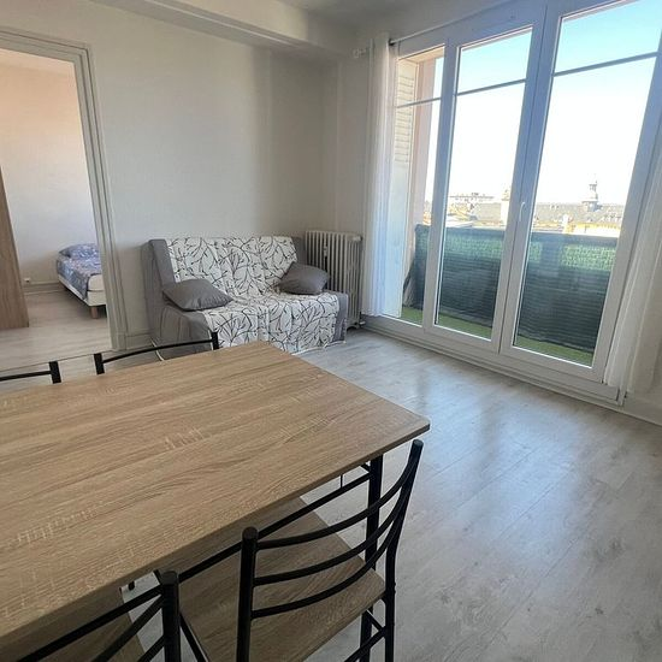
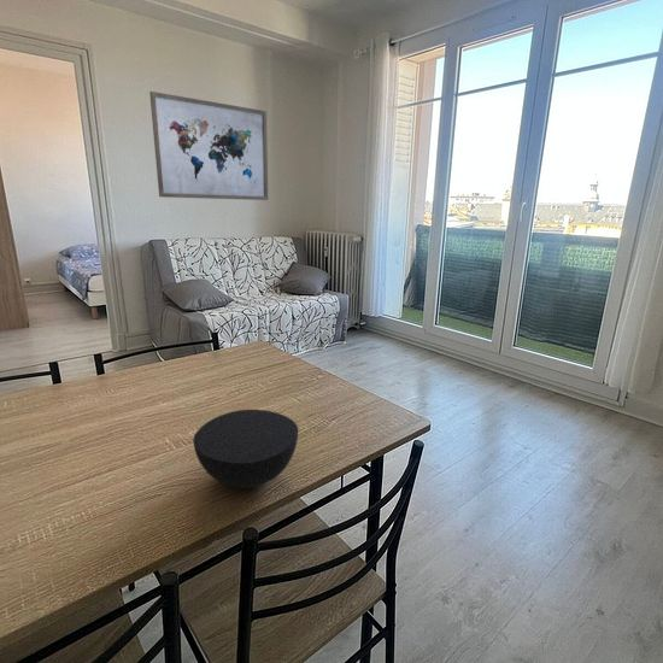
+ wall art (215, 152)
+ bowl (247, 454)
